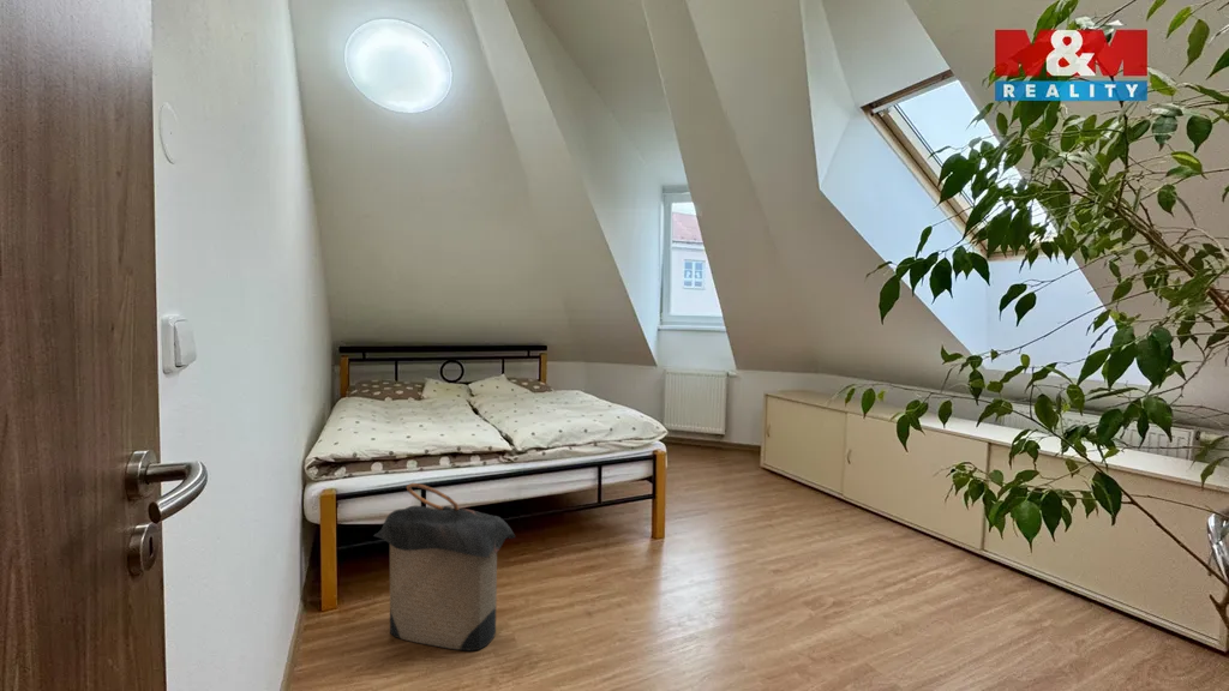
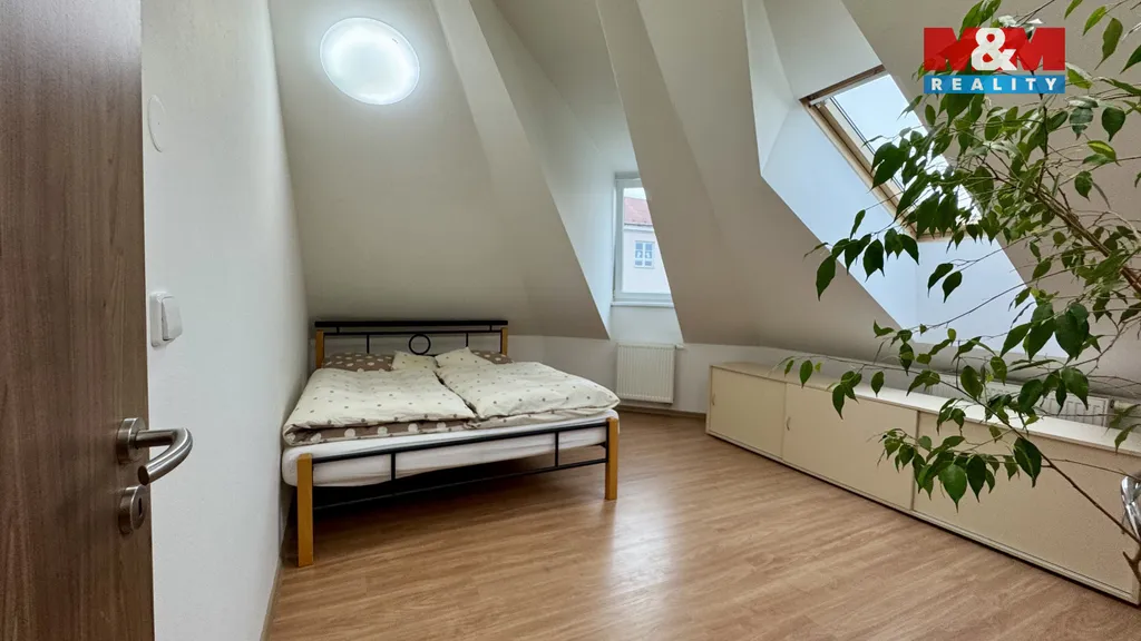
- laundry hamper (446, 555)
